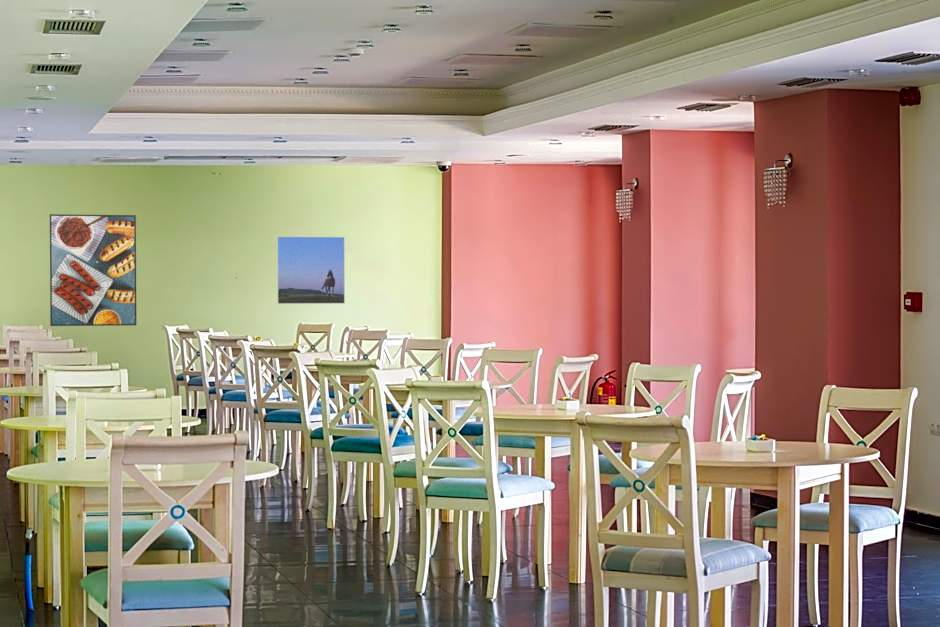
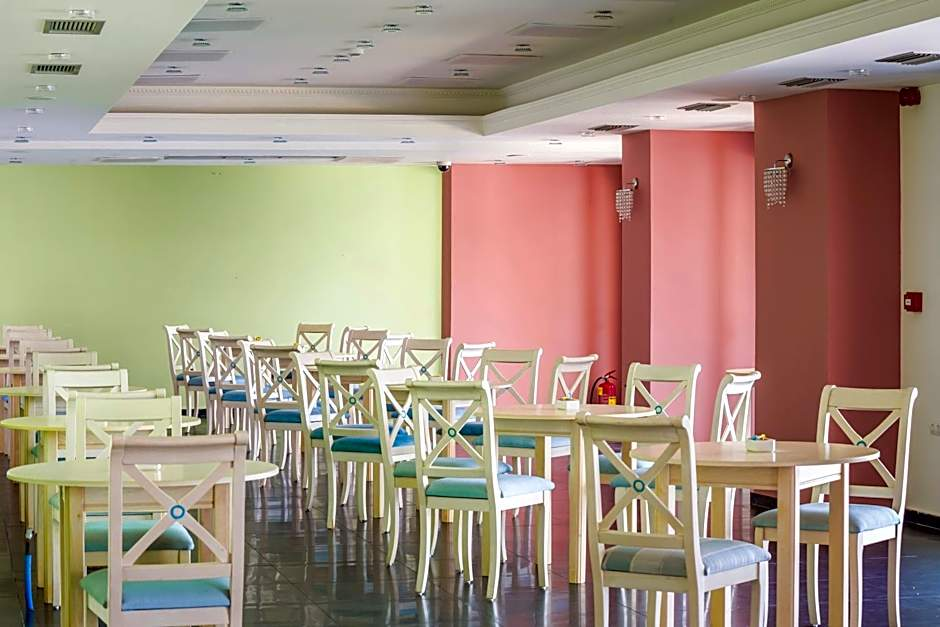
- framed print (93, 270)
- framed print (311, 270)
